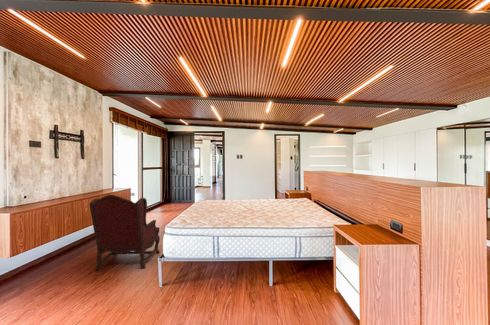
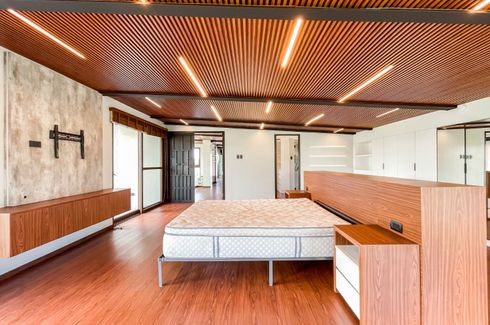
- armchair (126, 226)
